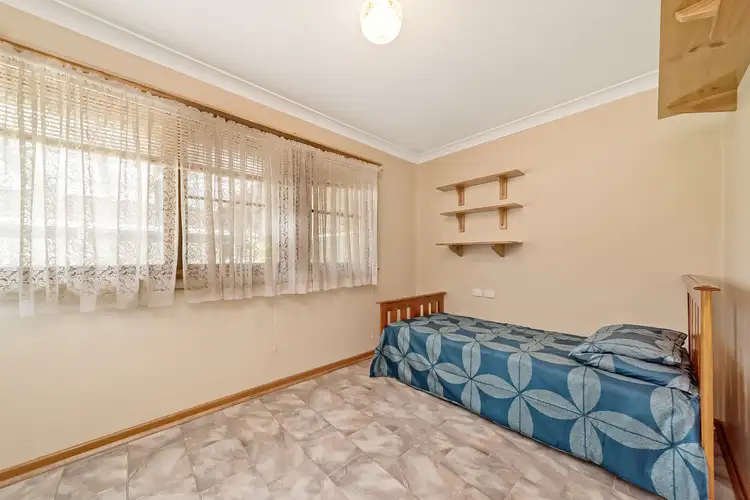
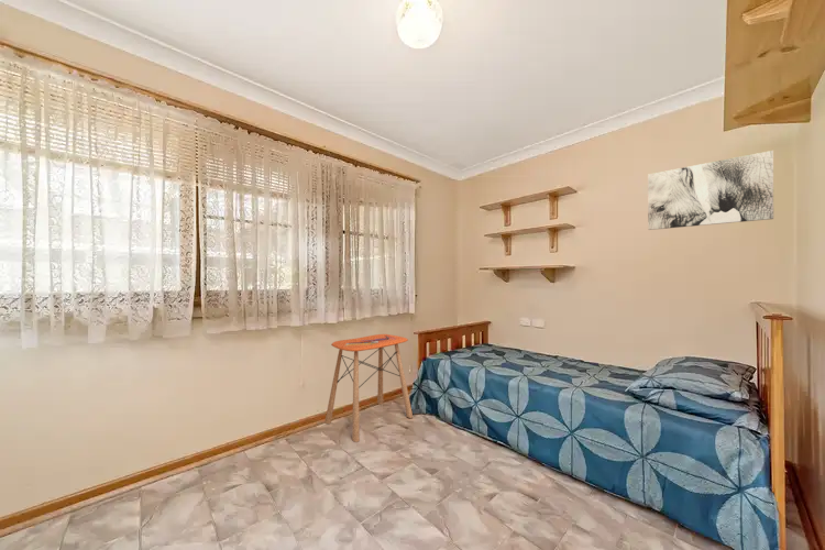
+ side table (367, 378)
+ wall art (704, 194)
